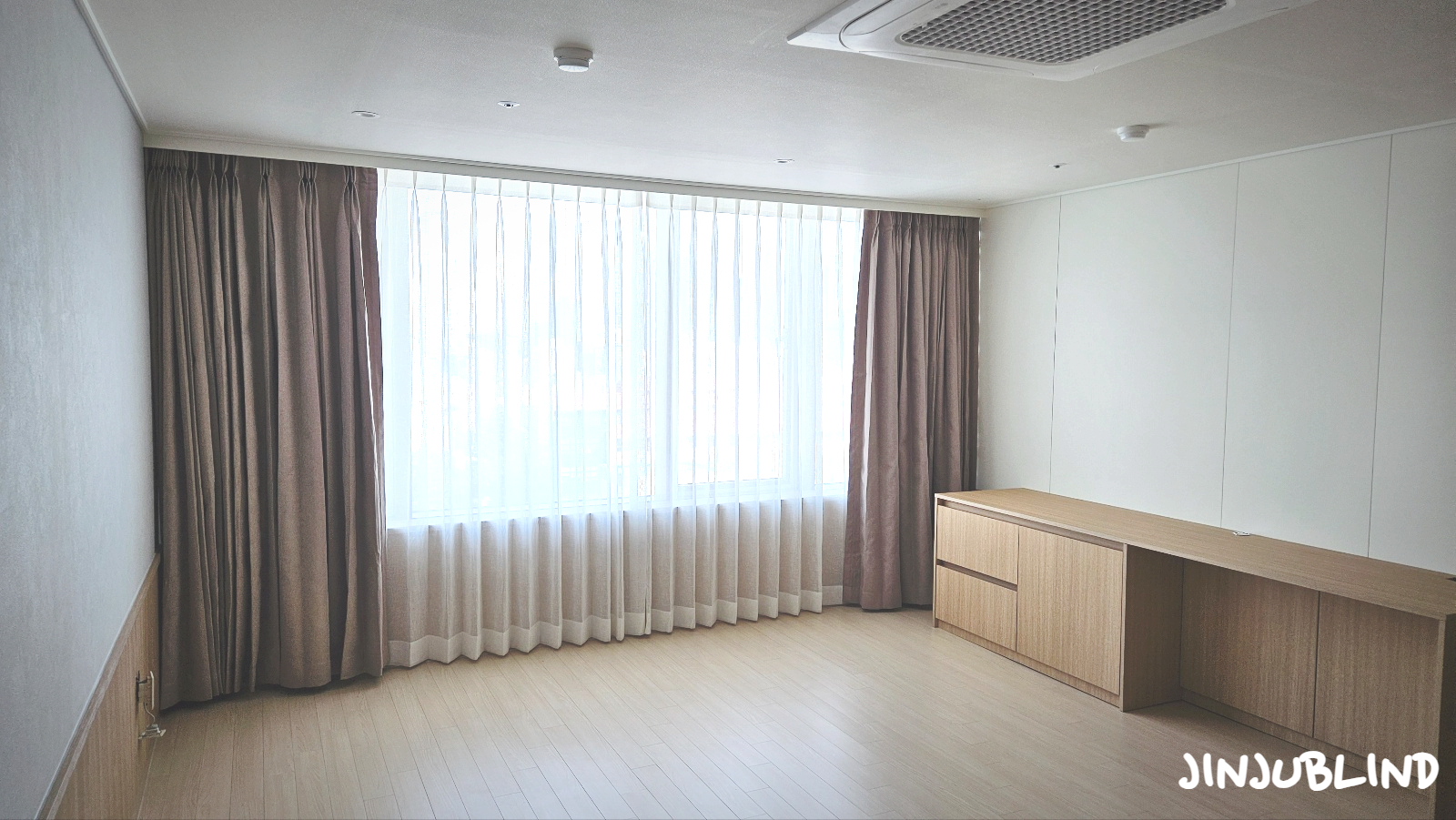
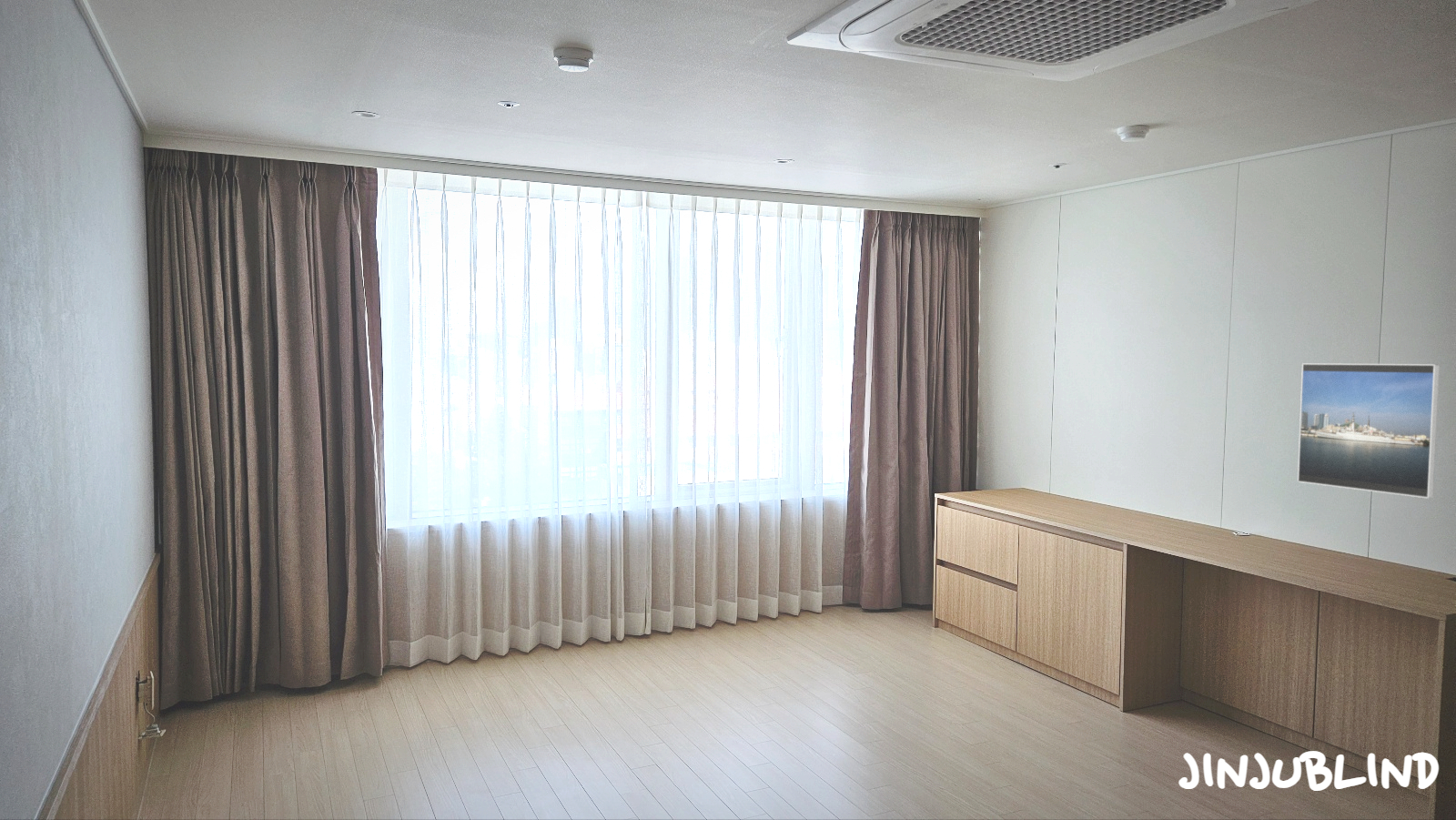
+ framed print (1363, 427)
